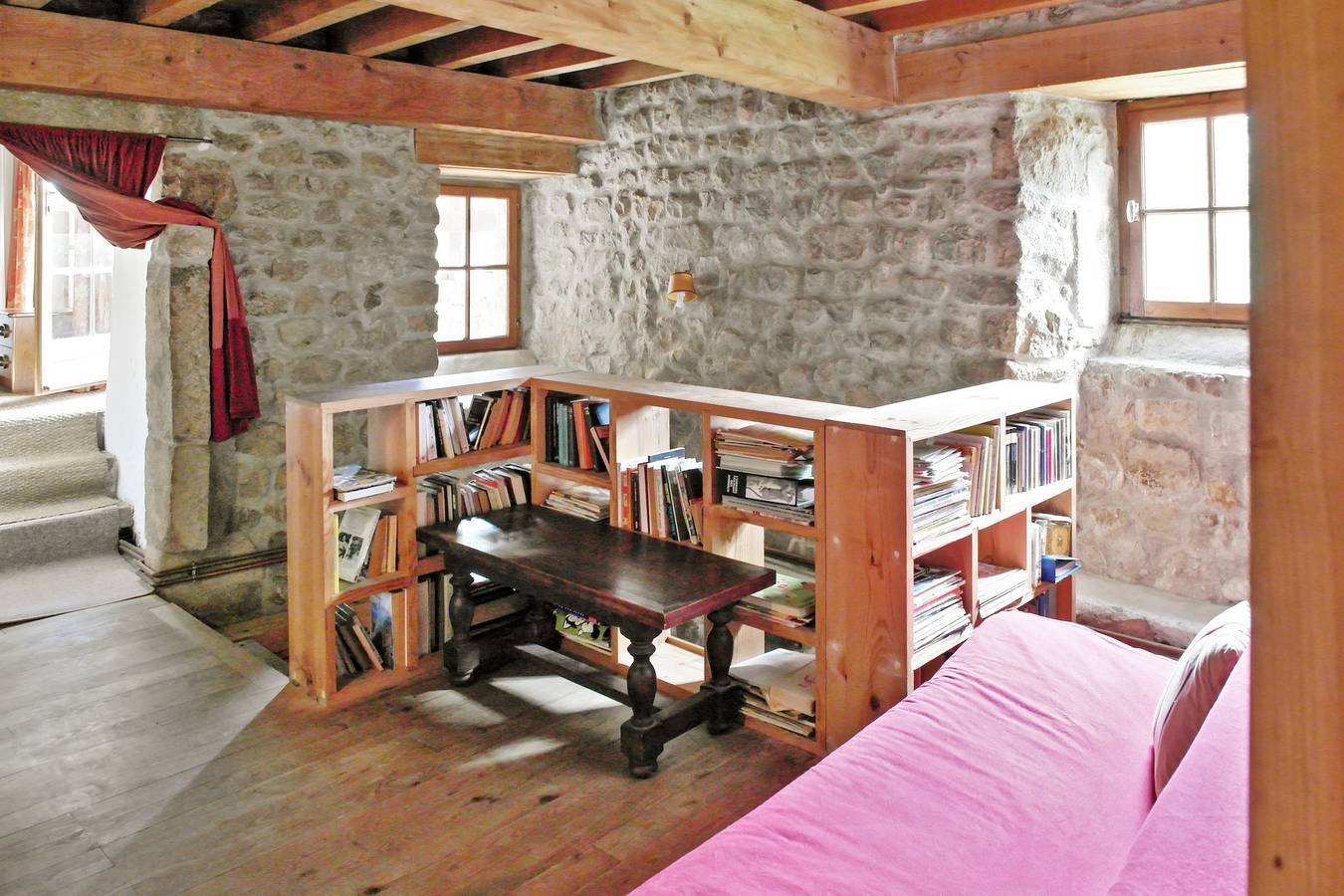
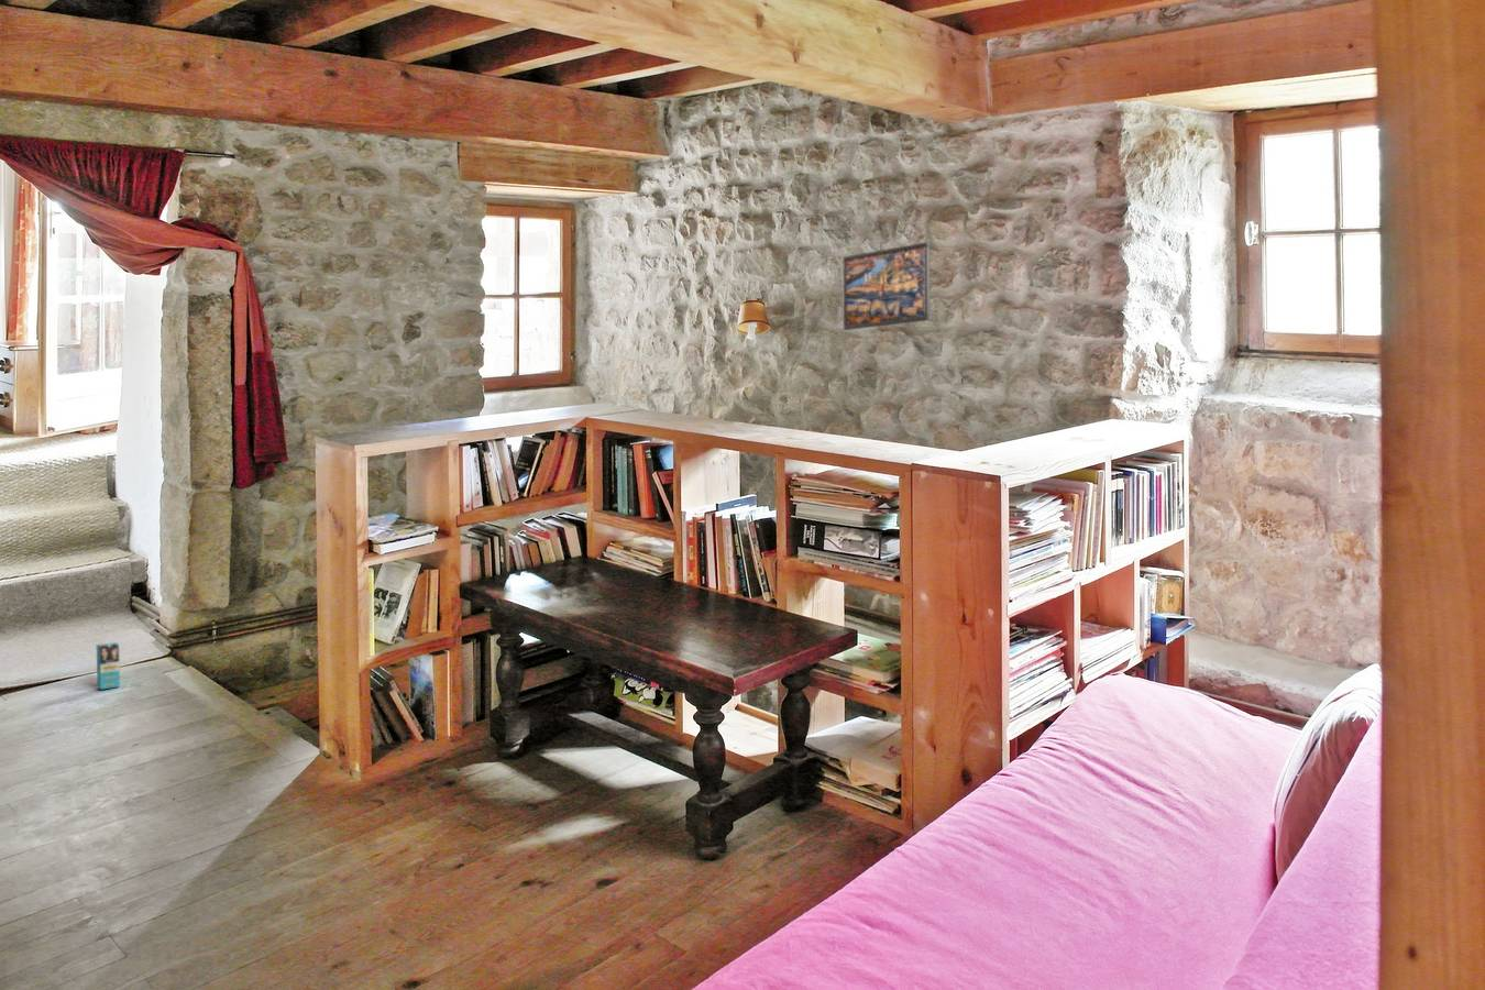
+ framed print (884, 287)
+ box (108, 665)
